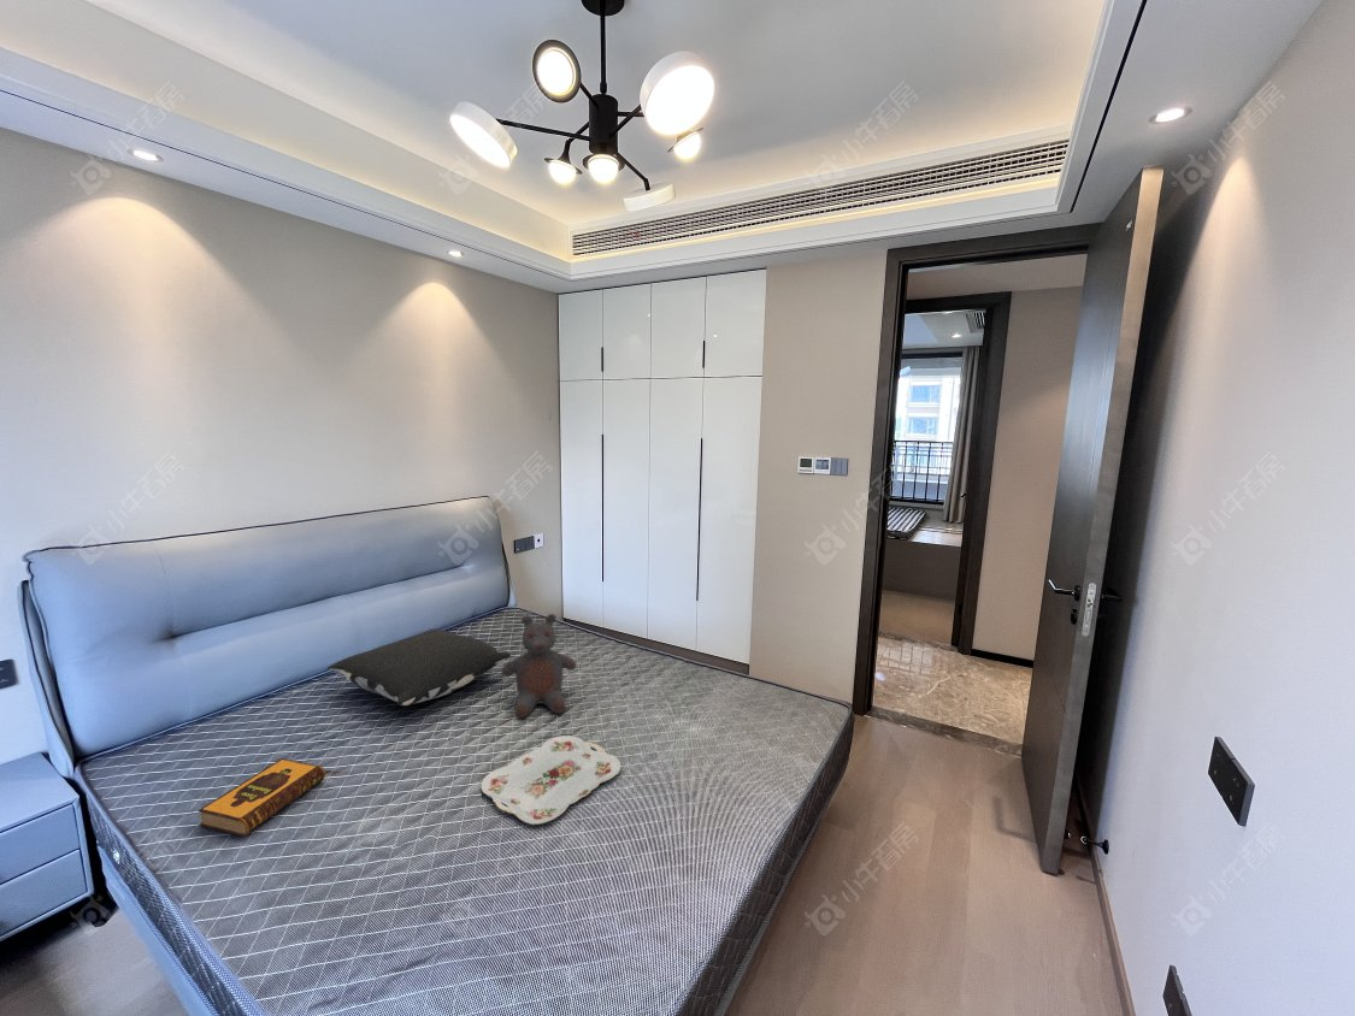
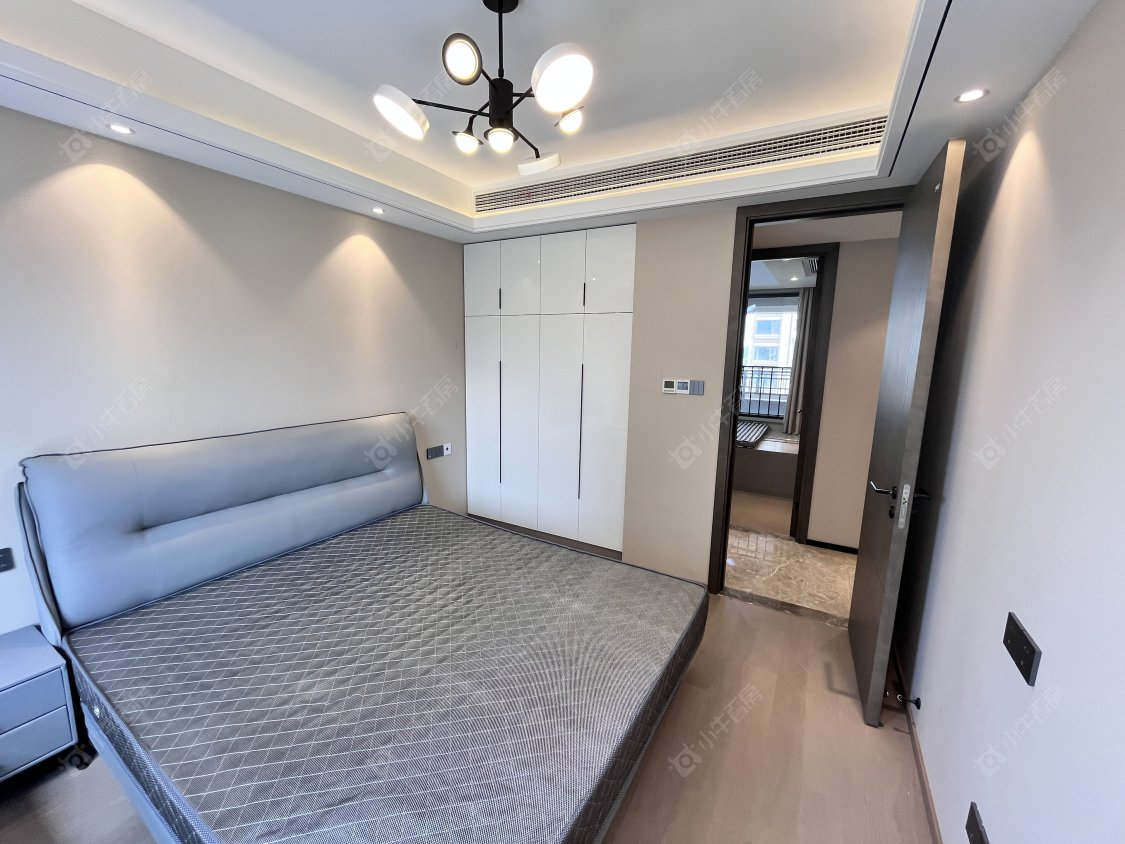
- hardback book (266, 795)
- pillow (422, 662)
- serving tray (553, 775)
- teddy bear (540, 662)
